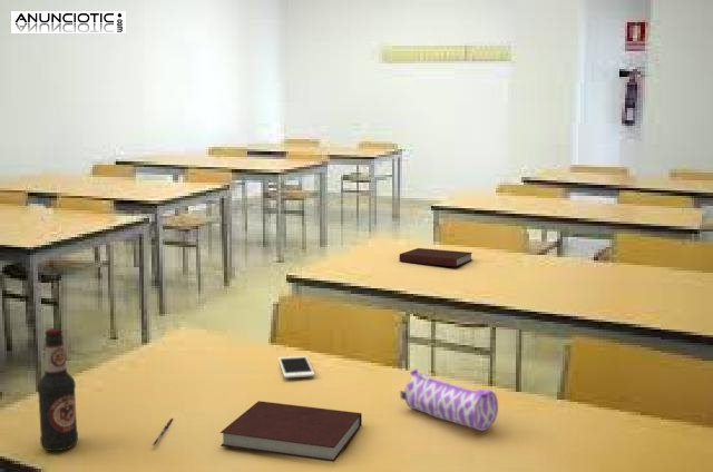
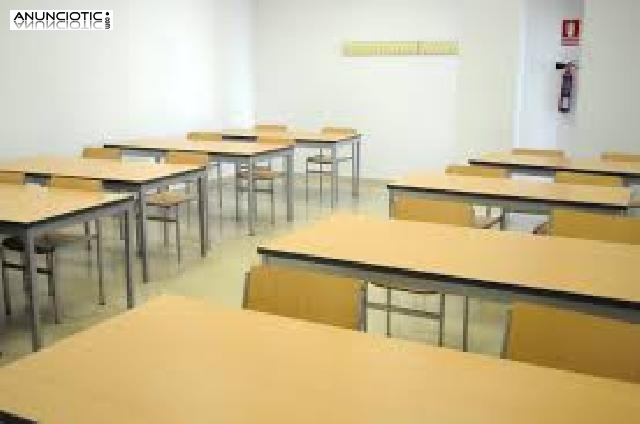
- pen (163, 431)
- cell phone (295, 366)
- notebook (293, 429)
- pencil case (449, 399)
- notebook (436, 256)
- bottle (56, 387)
